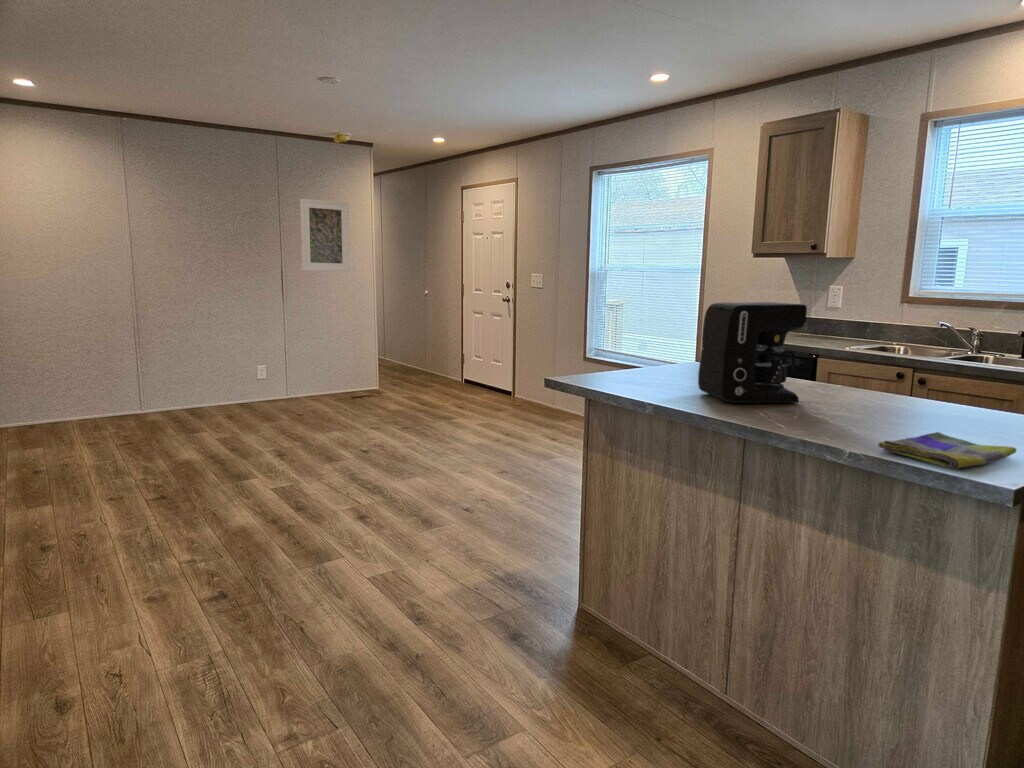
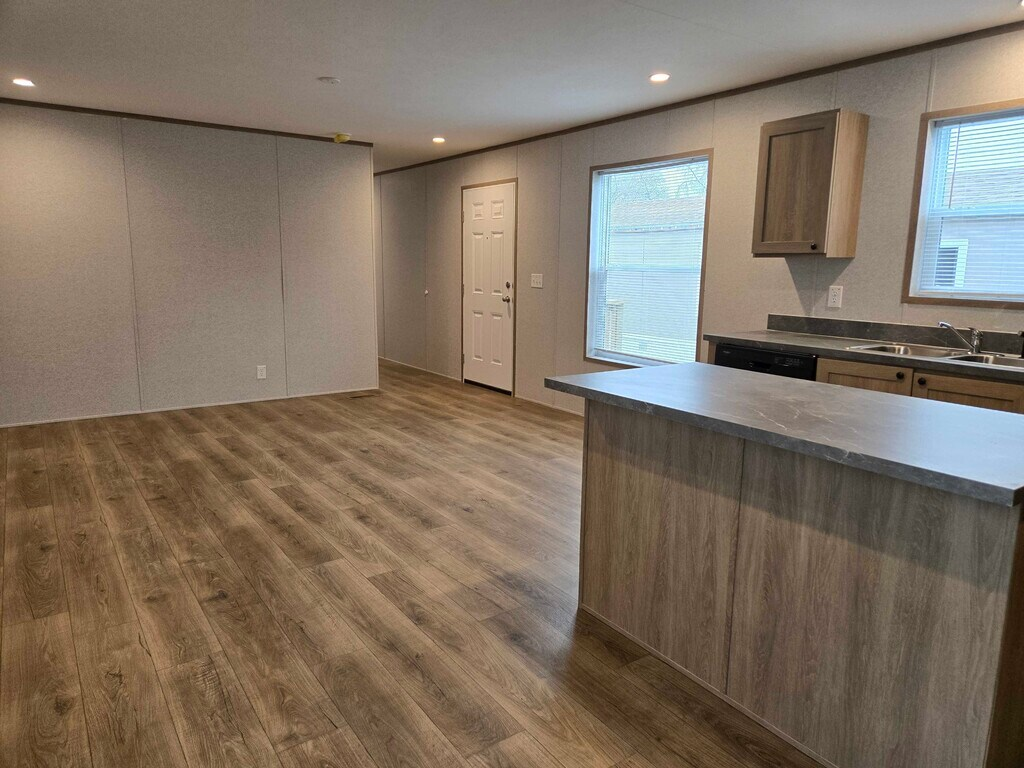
- coffee maker (755, 351)
- dish towel (946, 448)
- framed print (325, 236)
